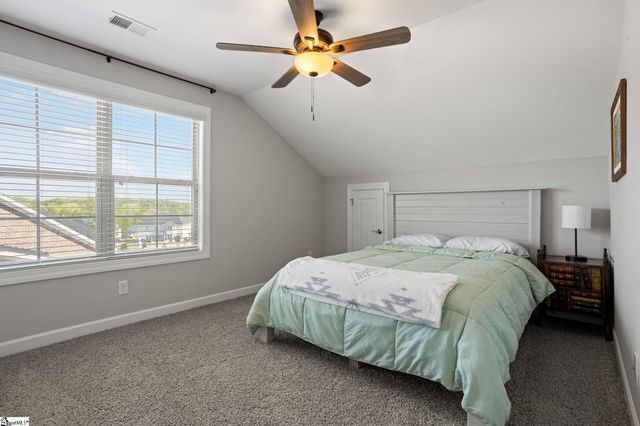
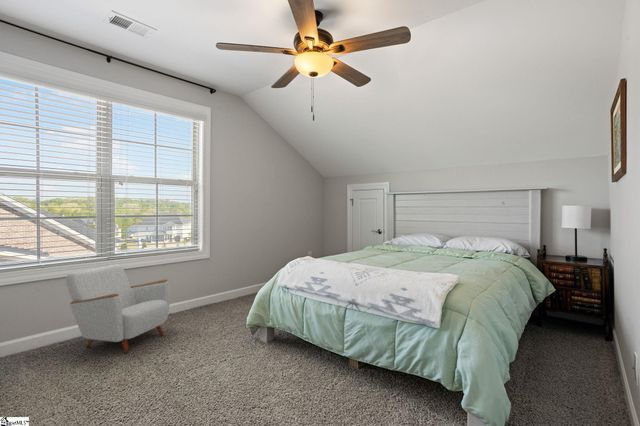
+ armchair (122, 304)
